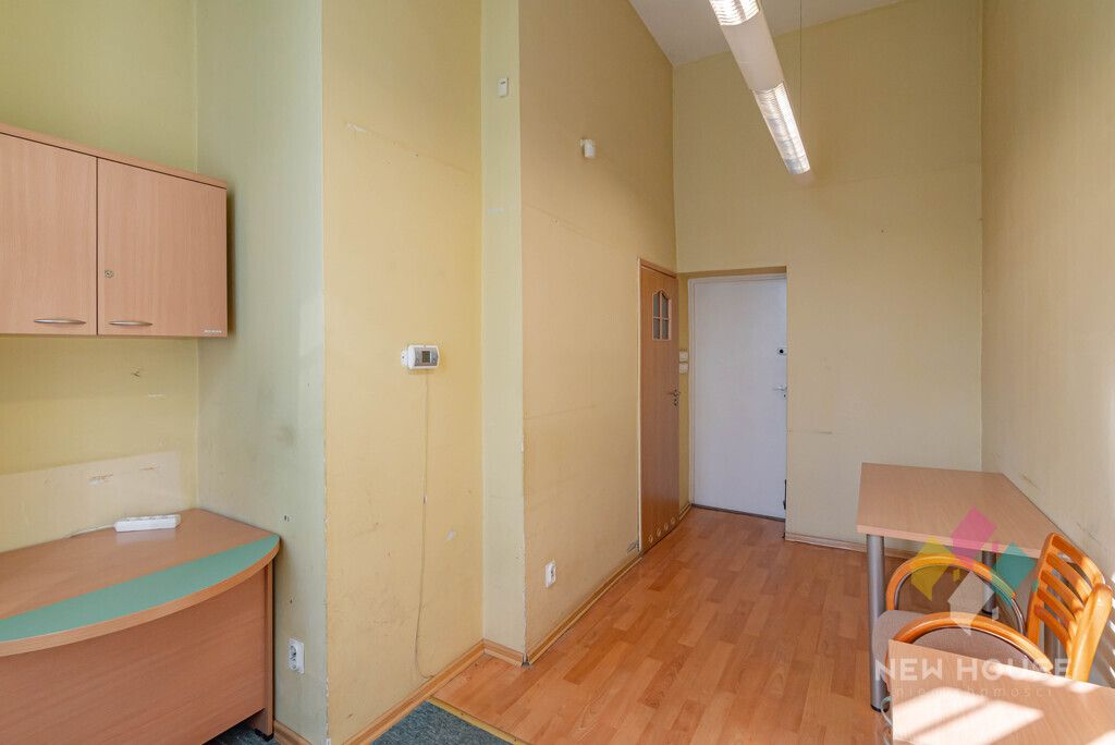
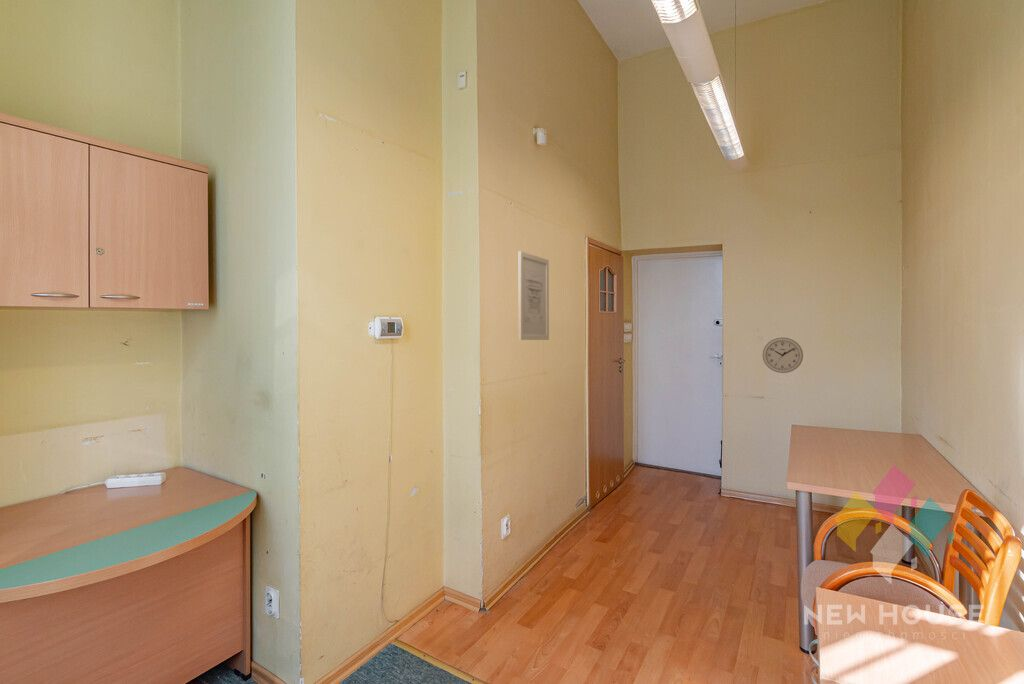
+ wall art (534, 297)
+ wall clock (782, 355)
